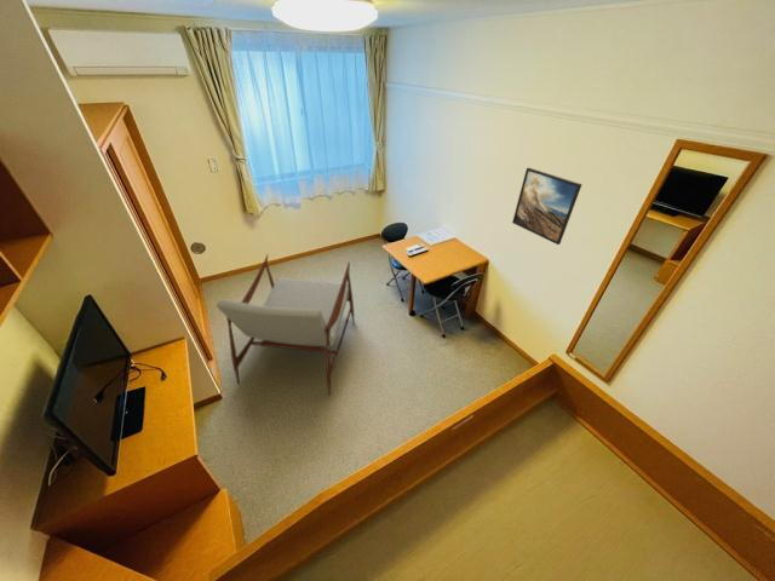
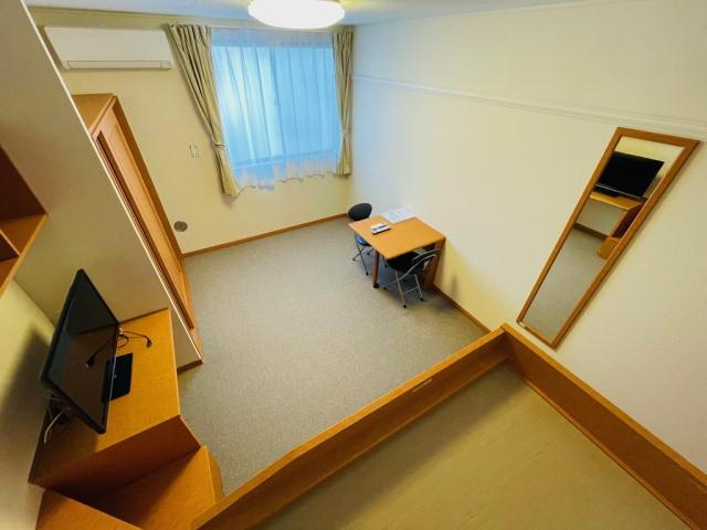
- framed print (542, 205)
- armchair (297, 313)
